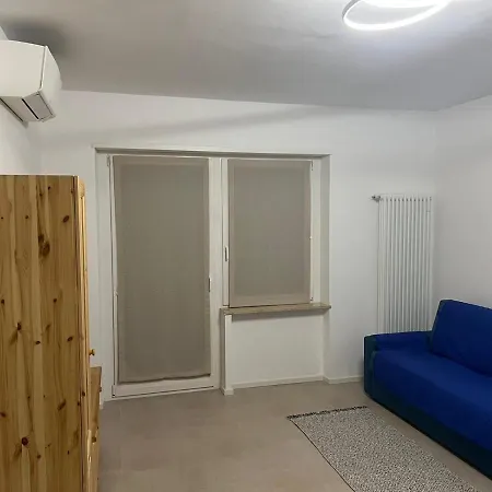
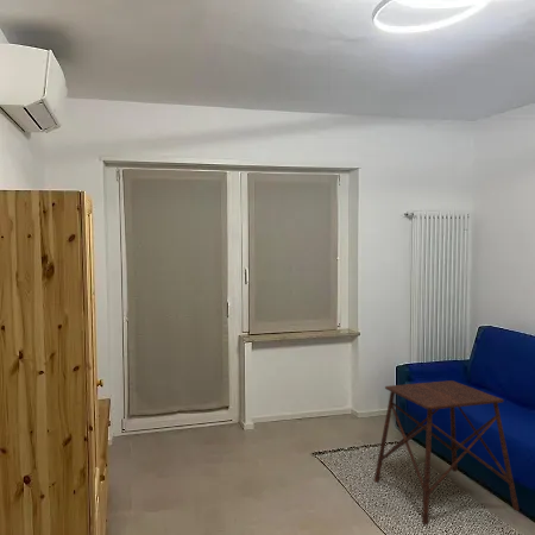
+ side table (441, 442)
